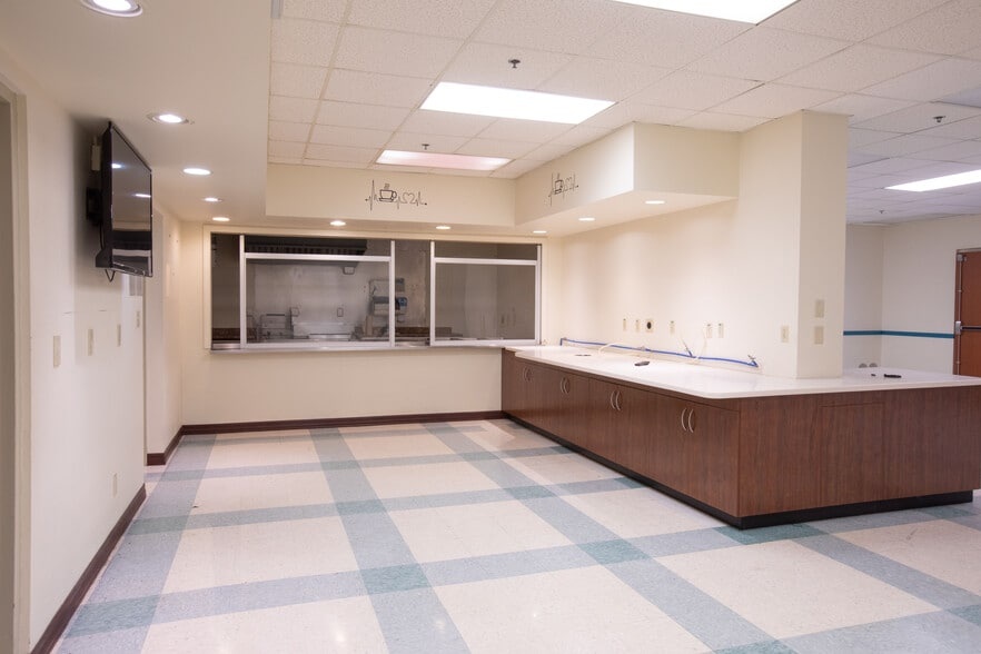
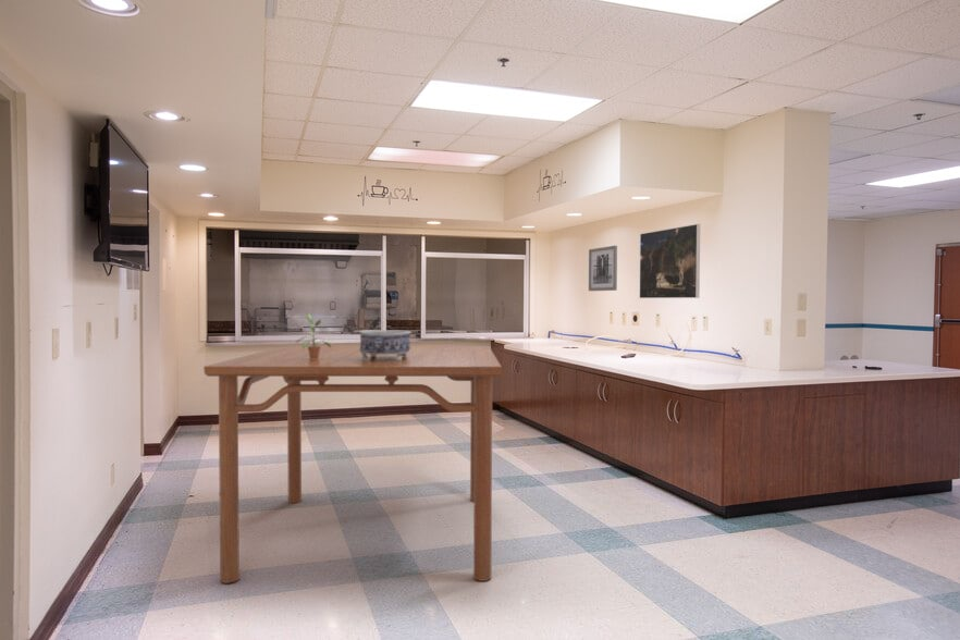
+ potted plant (313, 334)
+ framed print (667, 263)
+ decorative bowl (385, 344)
+ wall art (602, 269)
+ dining table (373, 391)
